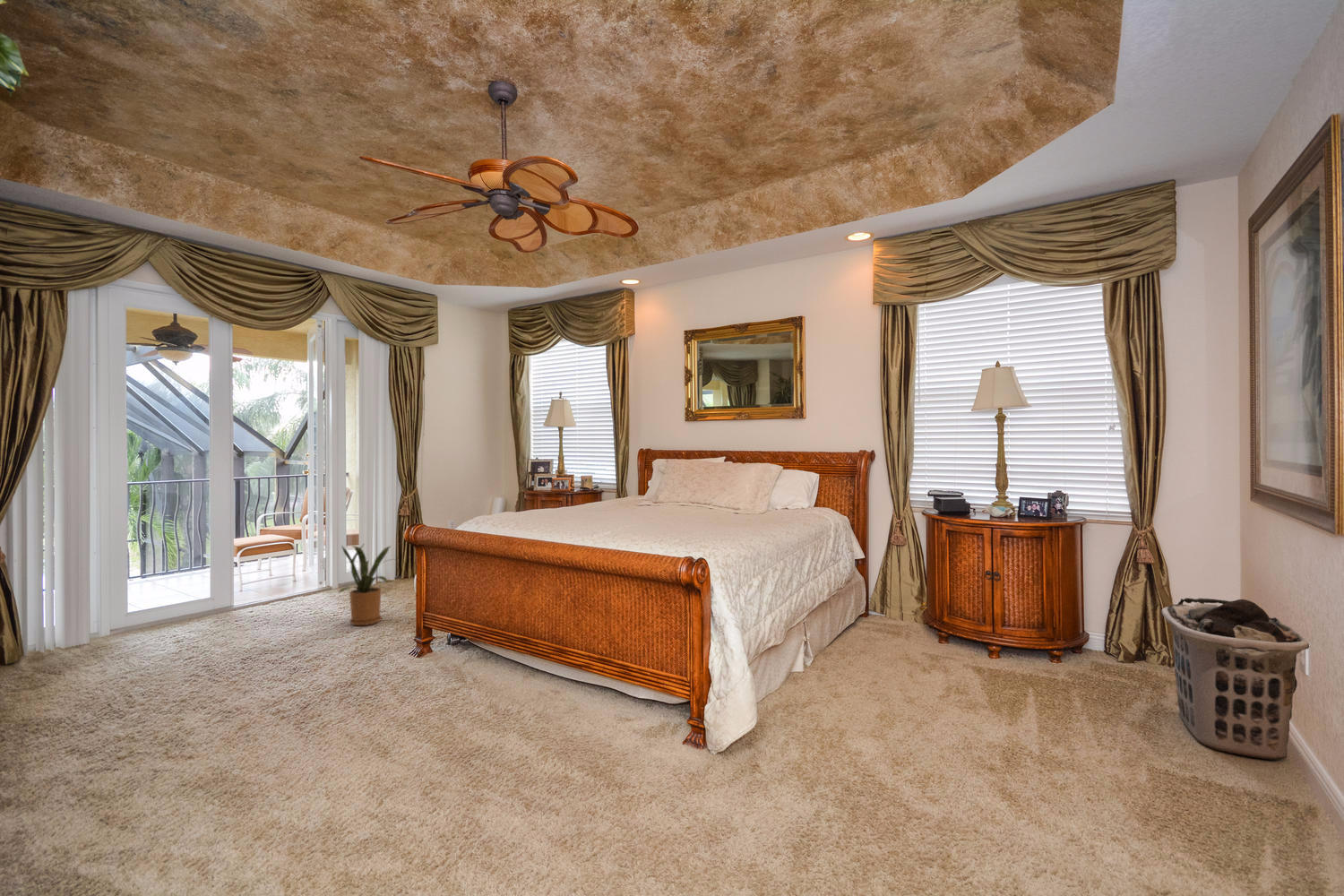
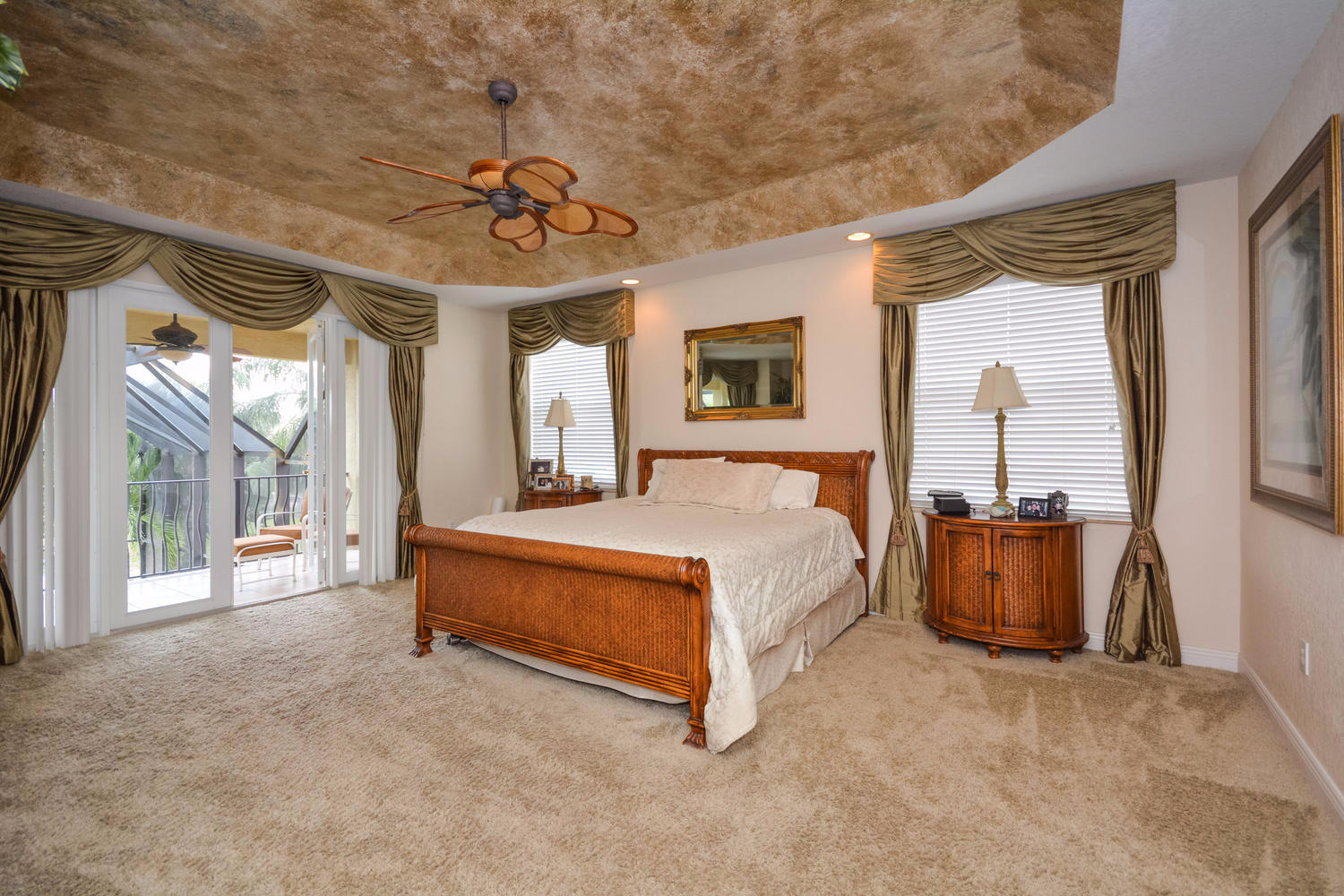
- clothes hamper (1230, 667)
- house plant (369, 582)
